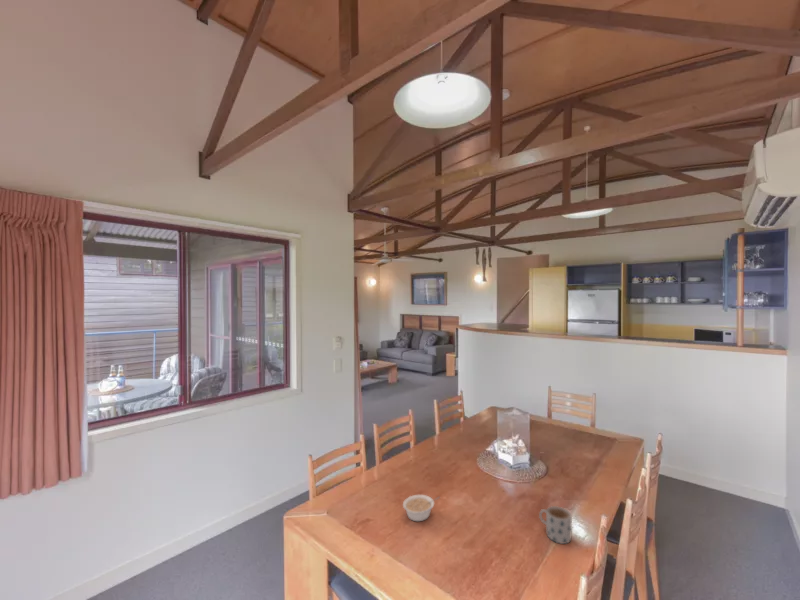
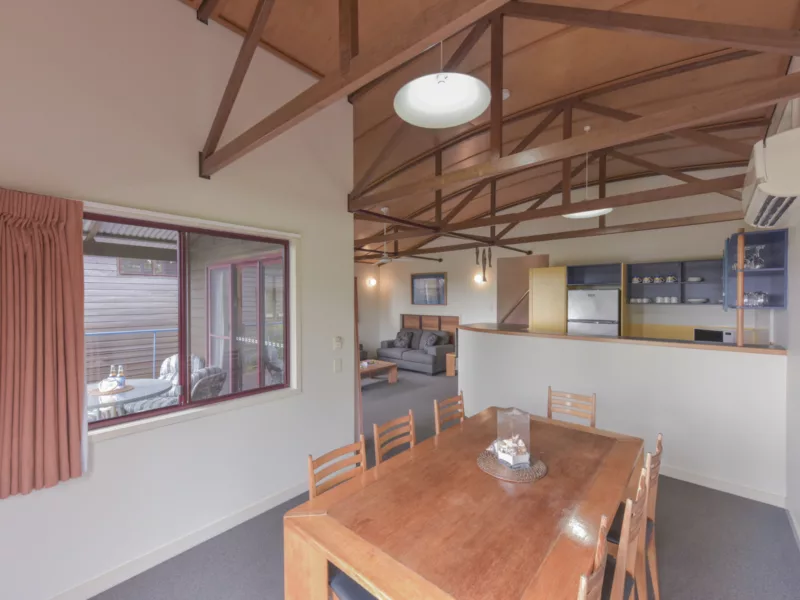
- mug (554, 522)
- legume (419, 507)
